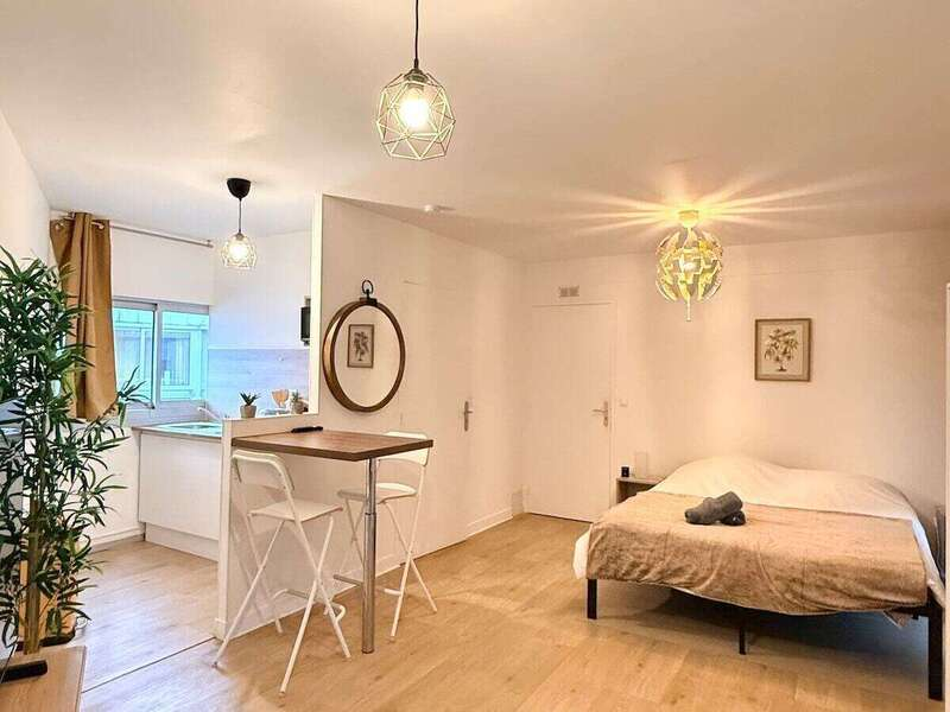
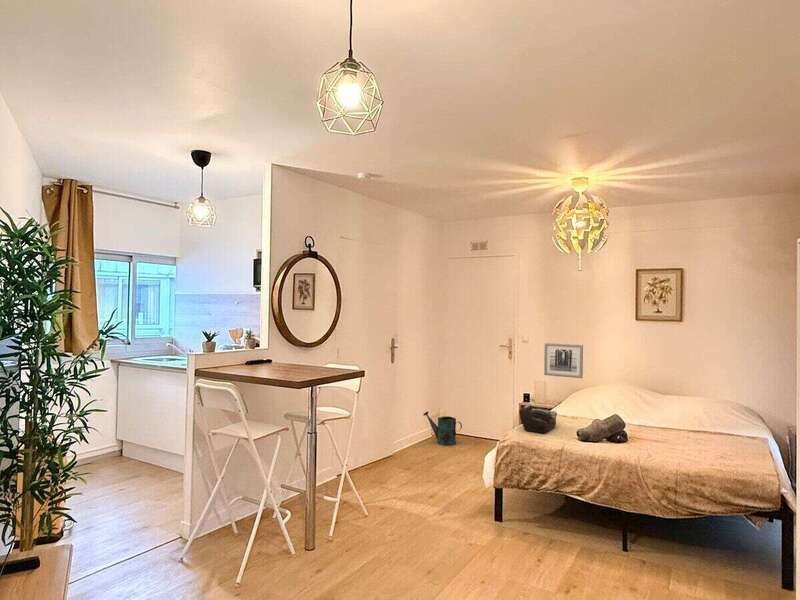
+ watering can (441, 427)
+ tote bag (539, 418)
+ wall art (563, 360)
